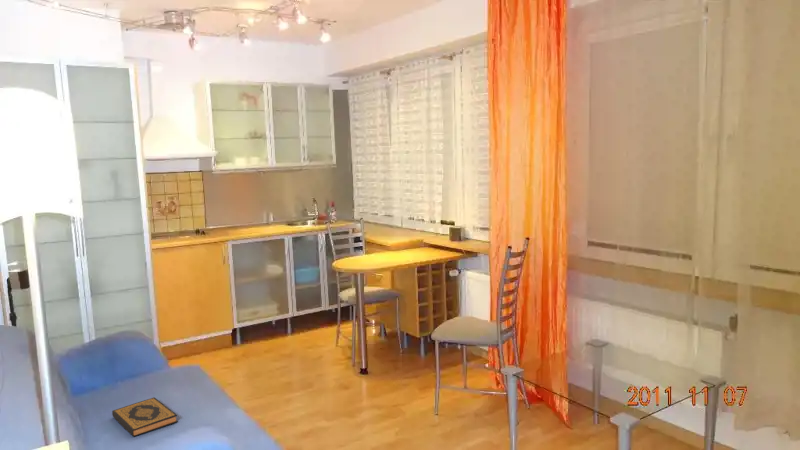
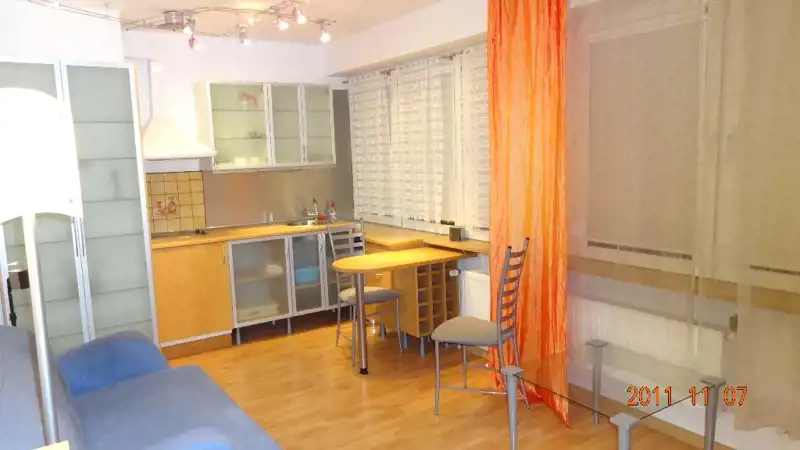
- hardback book (144, 416)
